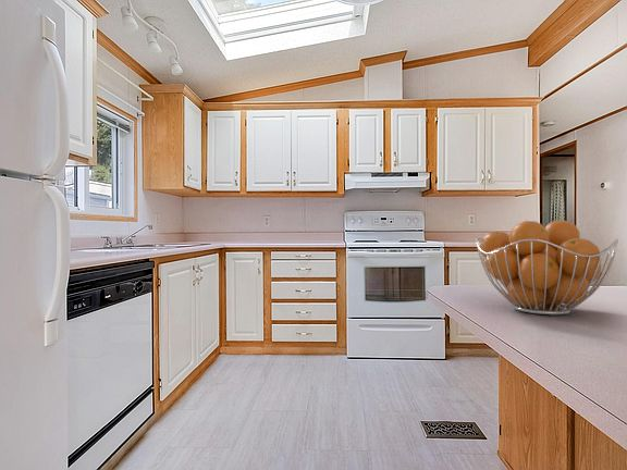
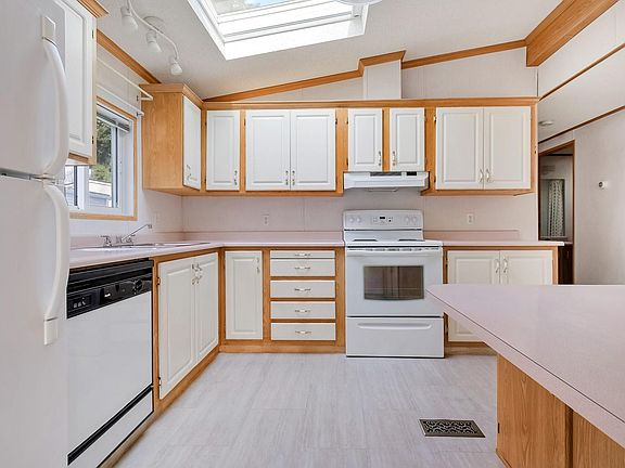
- fruit basket (541, 264)
